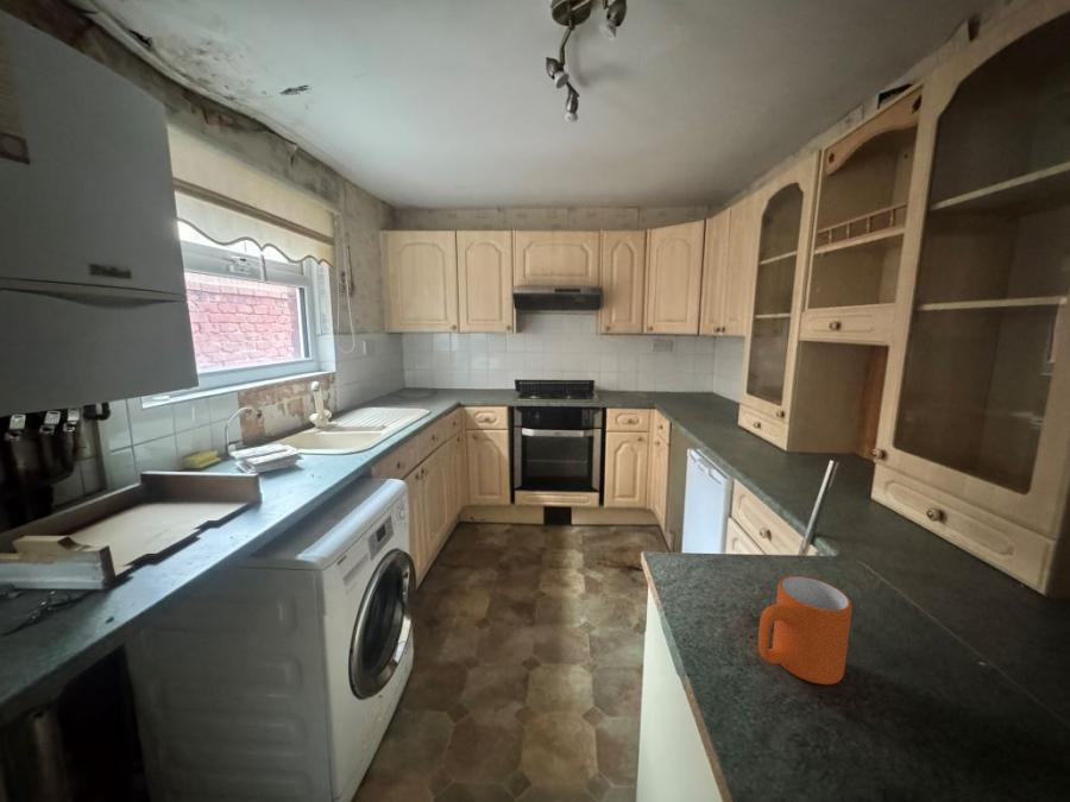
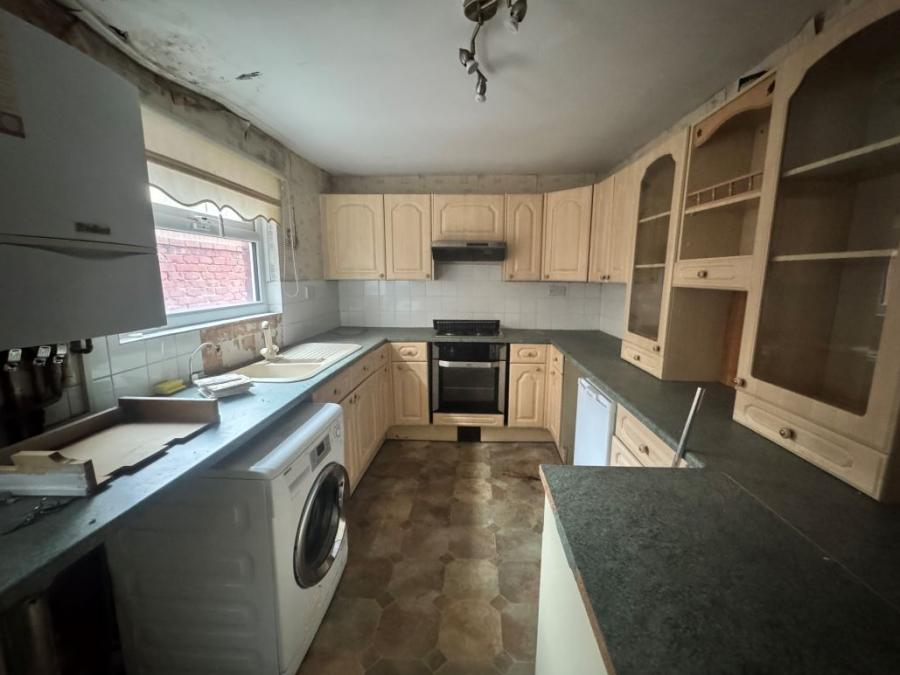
- mug (805, 632)
